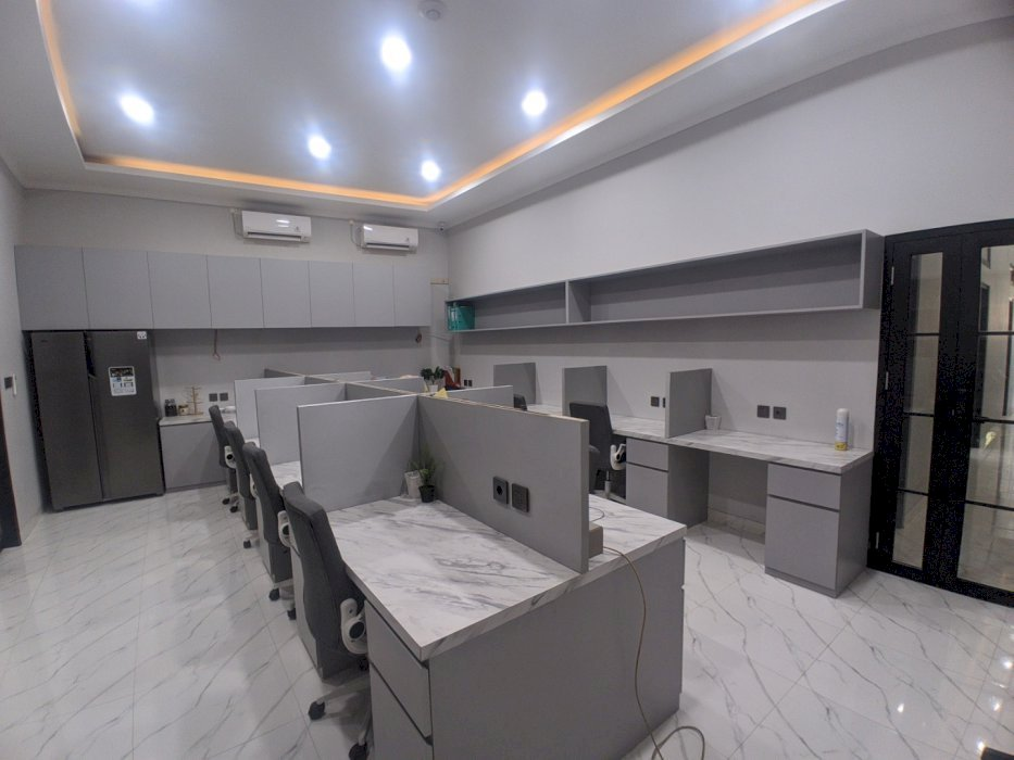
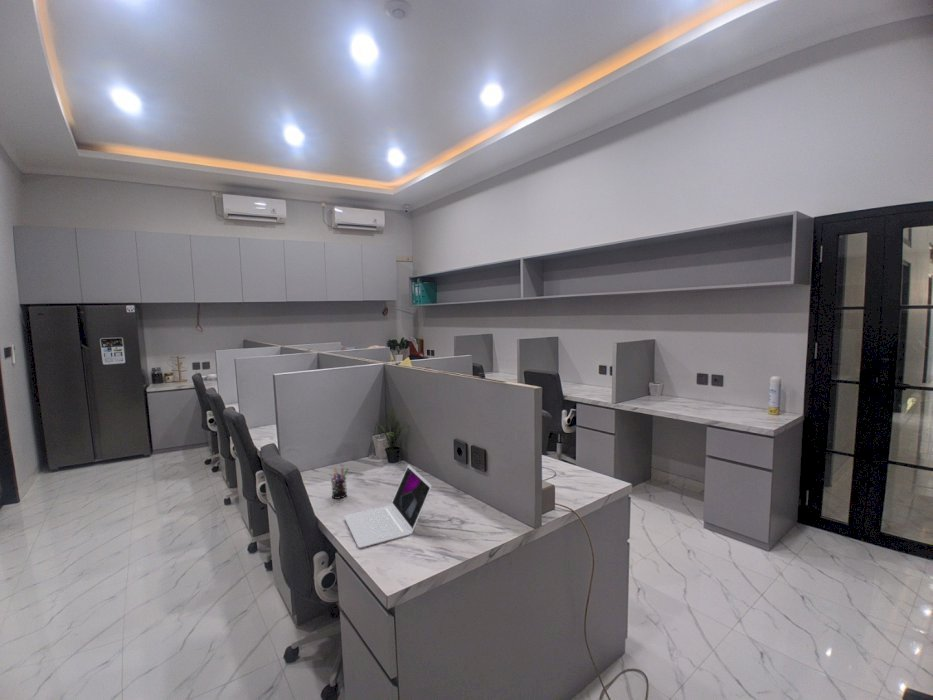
+ laptop (392, 501)
+ pen holder (340, 480)
